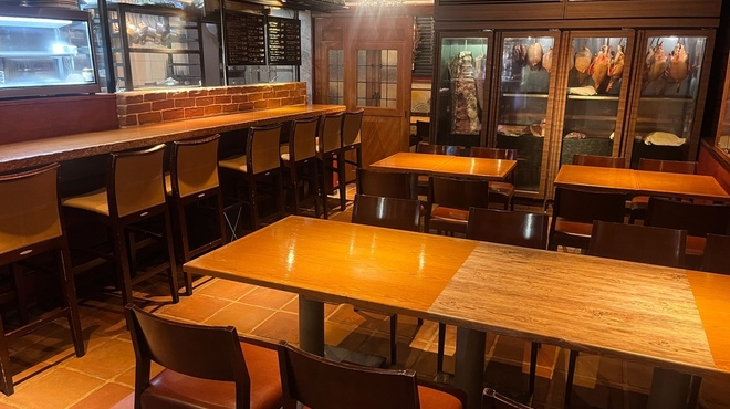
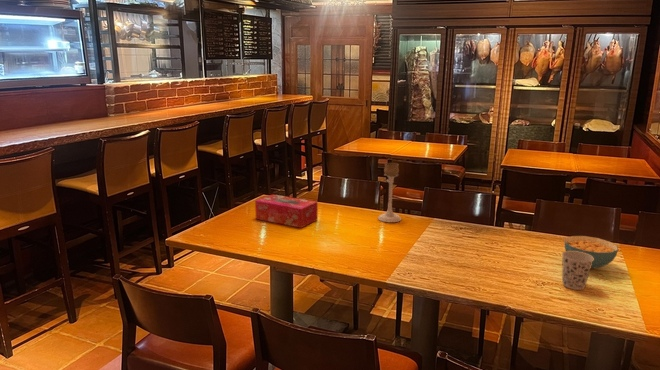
+ tissue box (286, 210)
+ cereal bowl (589, 254)
+ cup (575, 270)
+ candle holder (390, 191)
